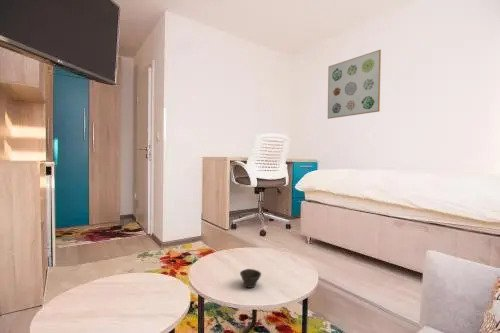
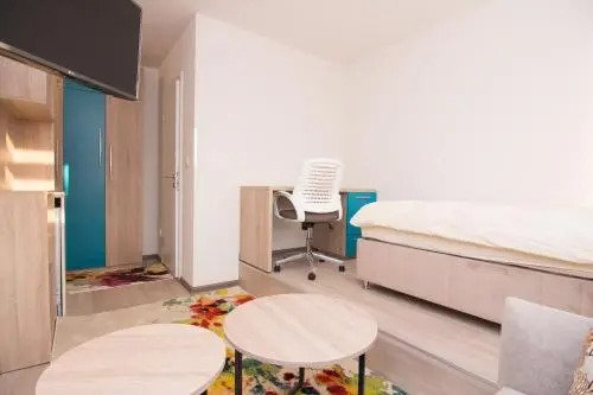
- wall art (351, 87)
- cup (250, 278)
